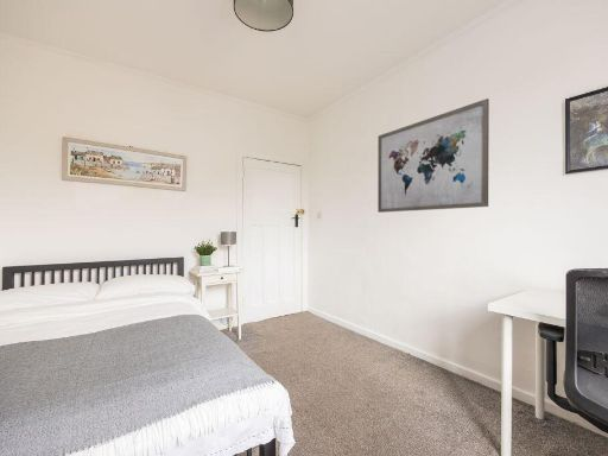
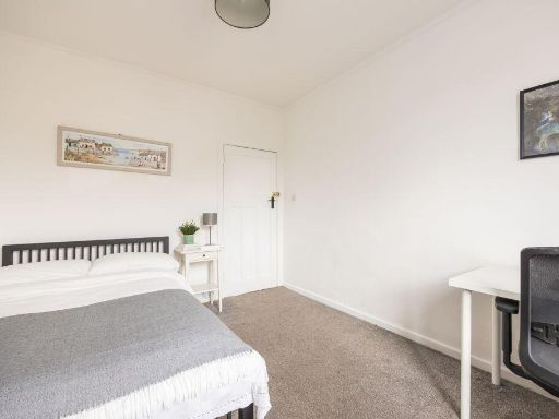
- wall art (424, 165)
